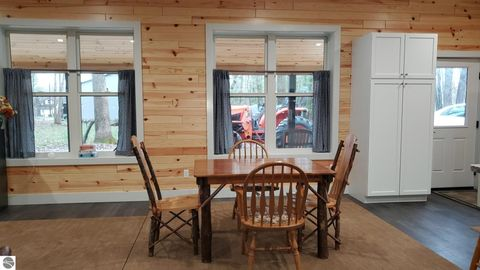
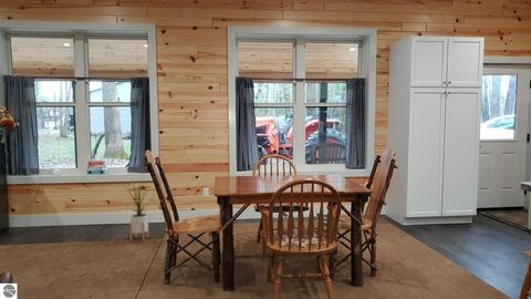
+ house plant (138, 207)
